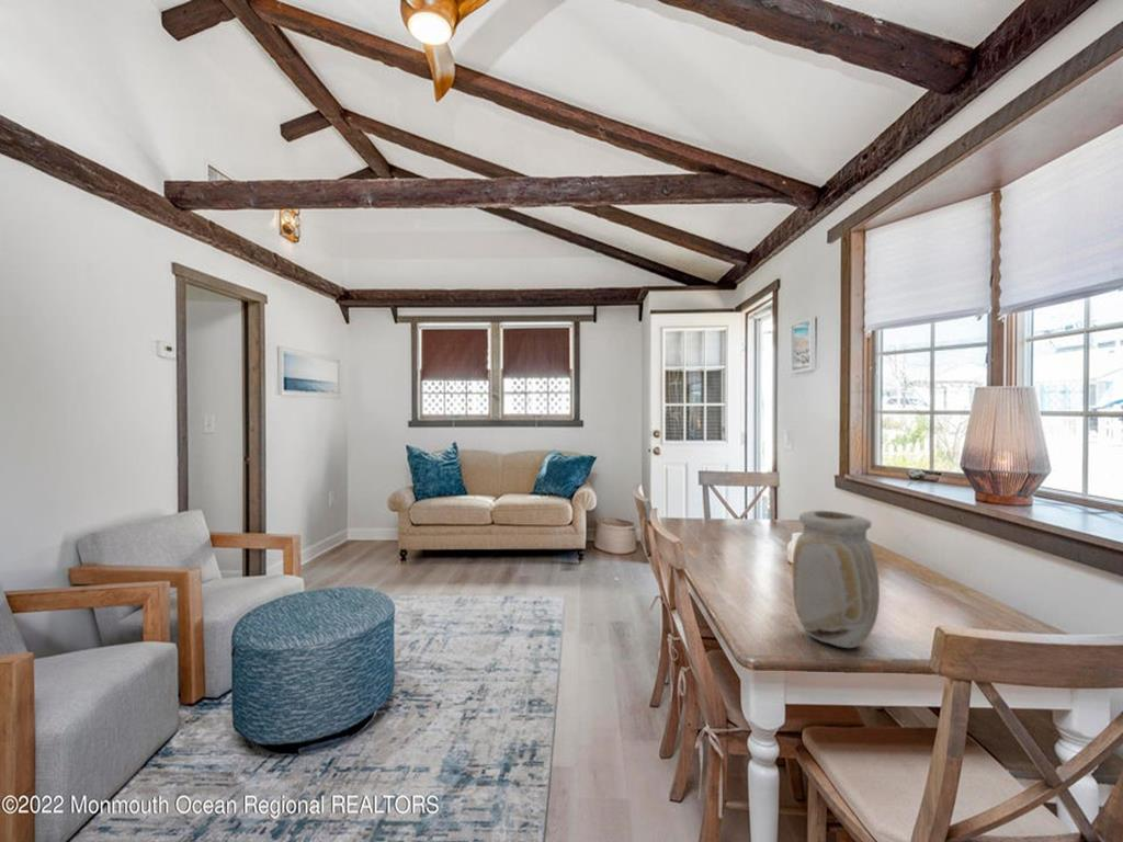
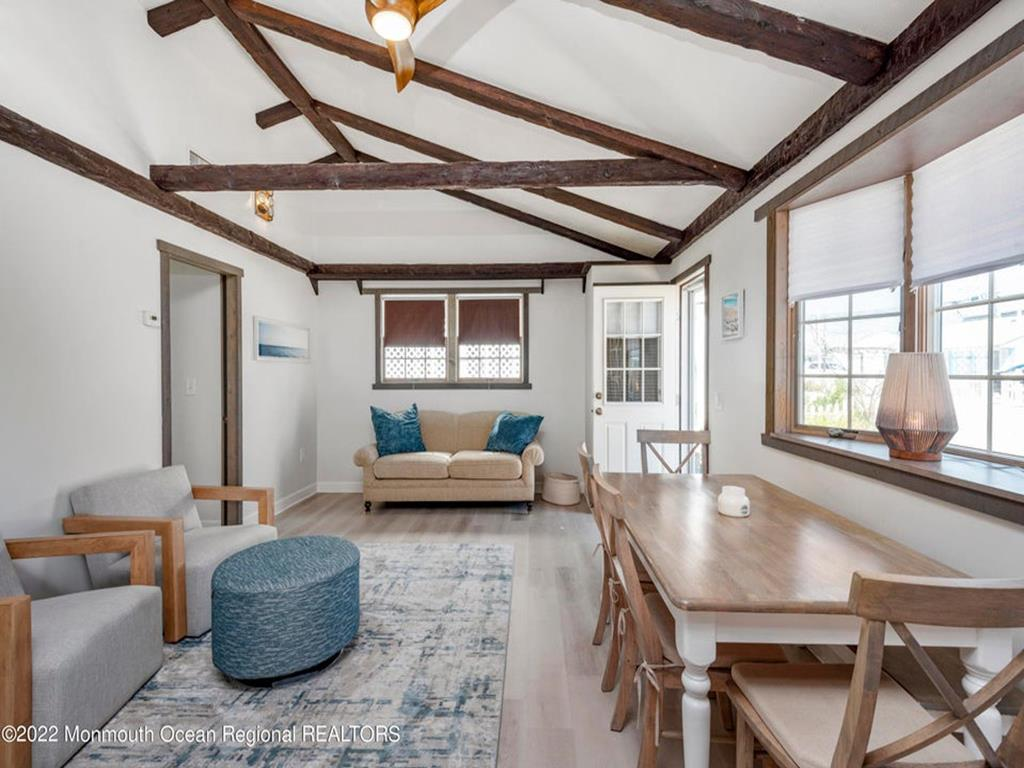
- vase (833, 577)
